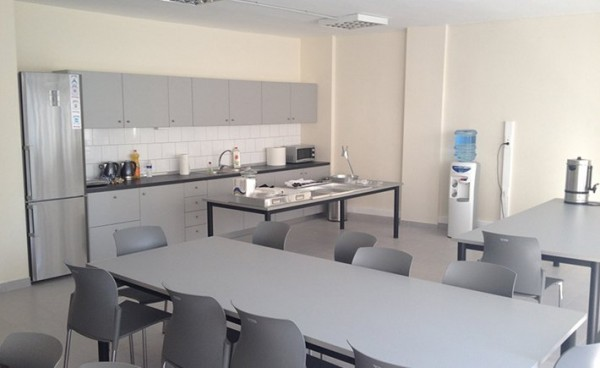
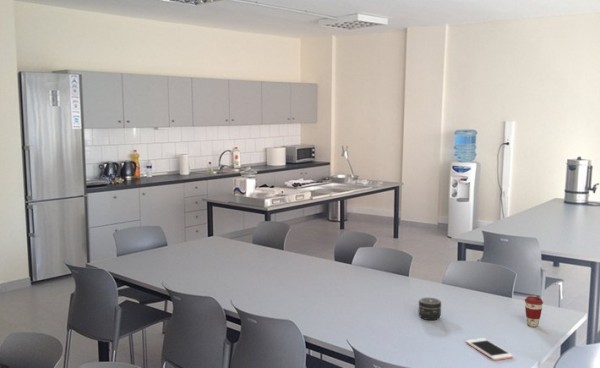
+ coffee cup (533, 311)
+ cell phone (488, 348)
+ jar (429, 308)
